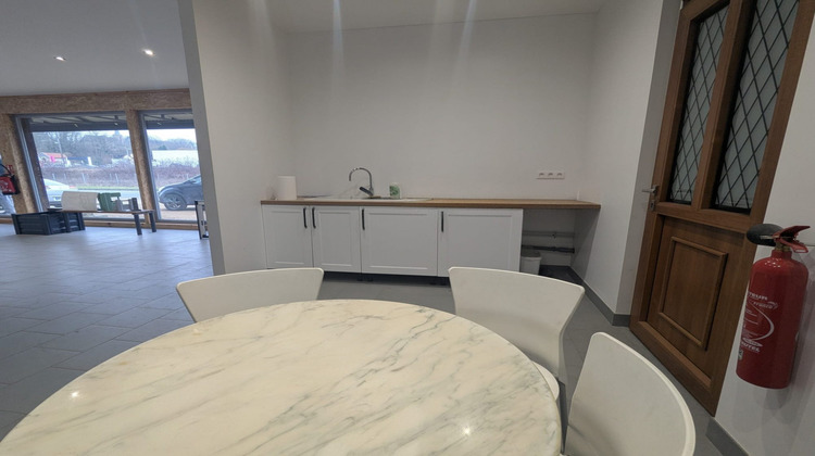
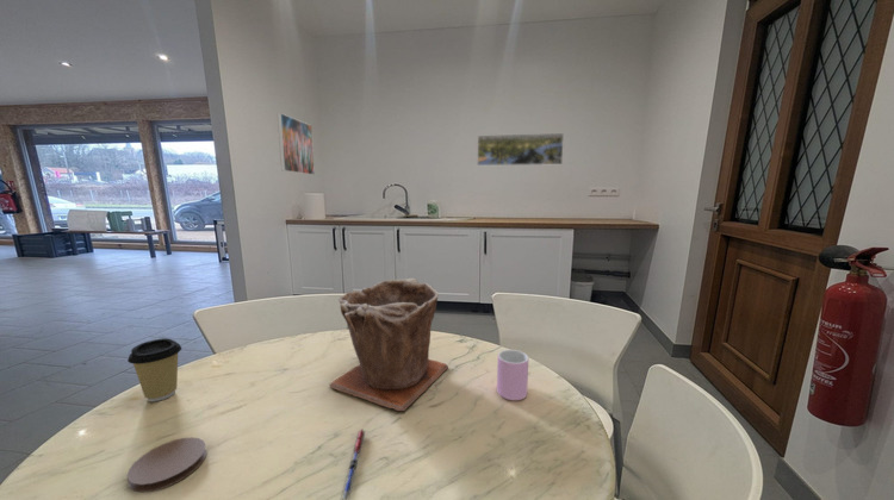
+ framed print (297, 146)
+ pen (354, 460)
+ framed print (519, 149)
+ cup (510, 370)
+ plant pot (390, 332)
+ coaster (168, 462)
+ coffee cup (157, 370)
